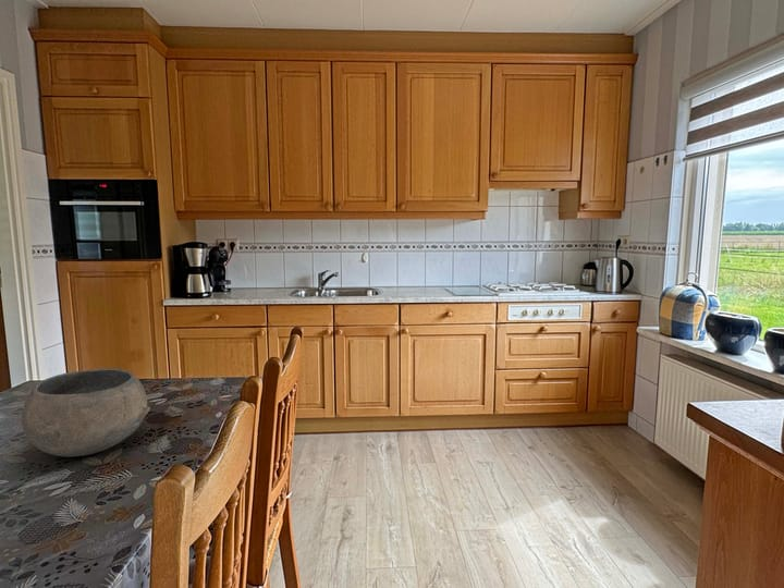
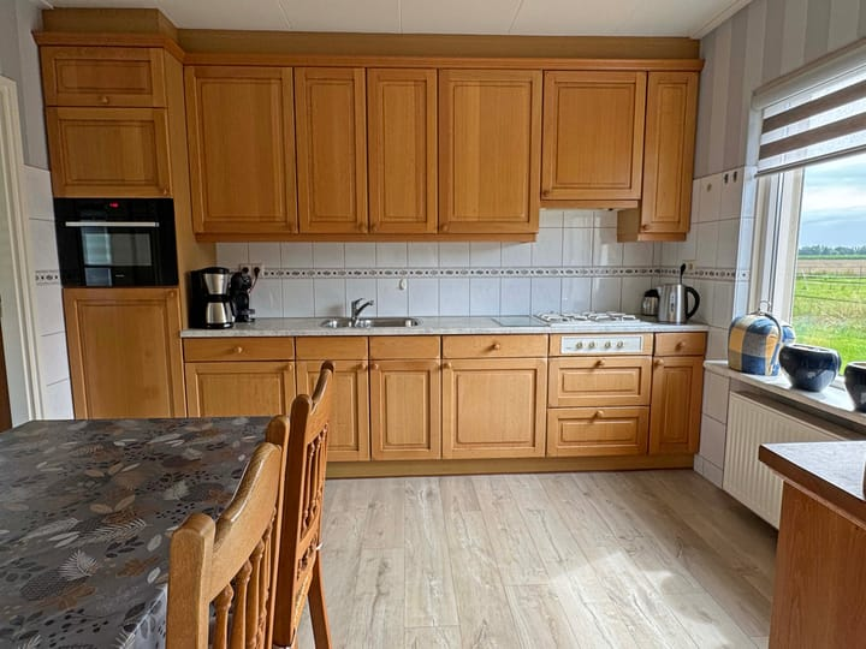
- bowl (88, 413)
